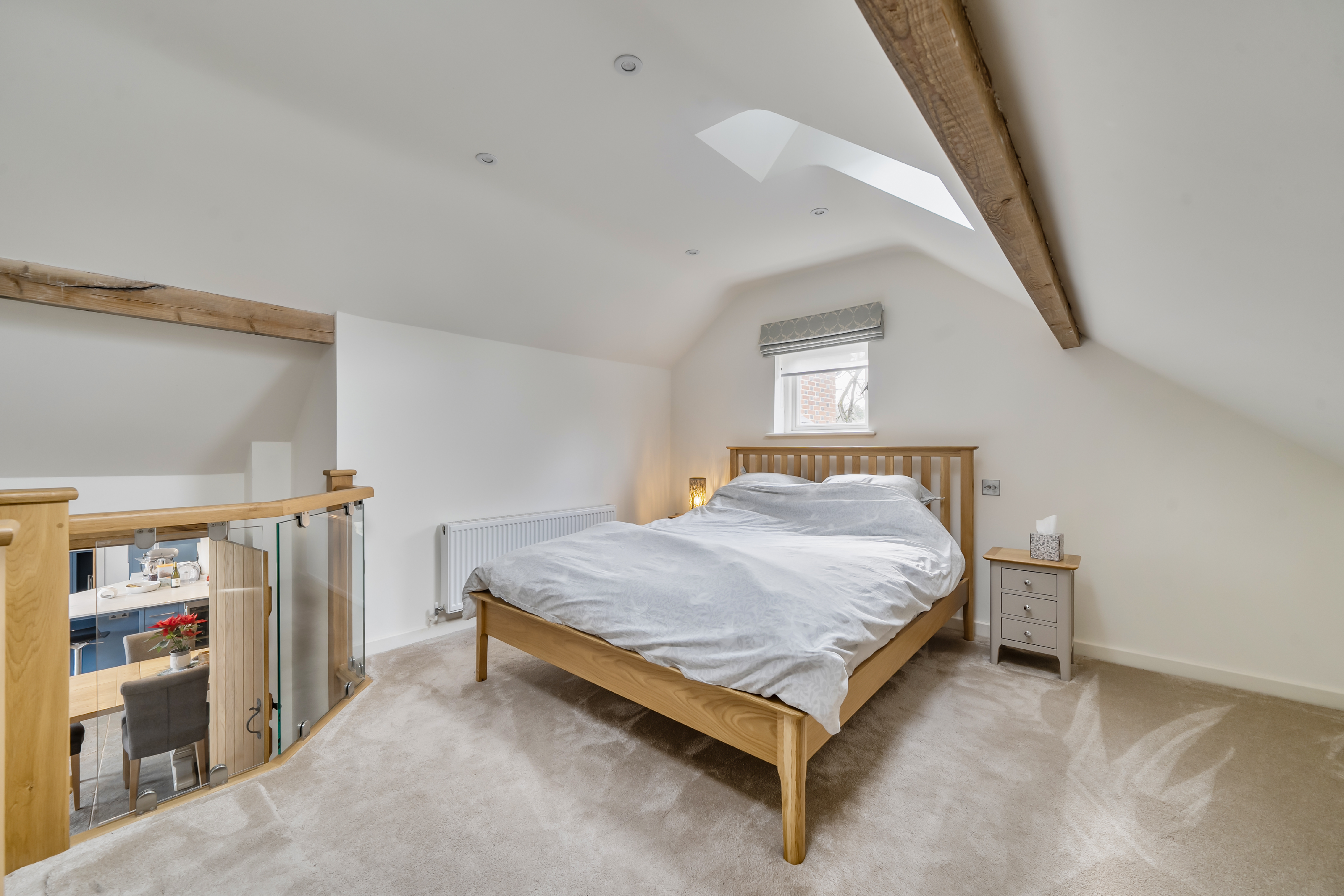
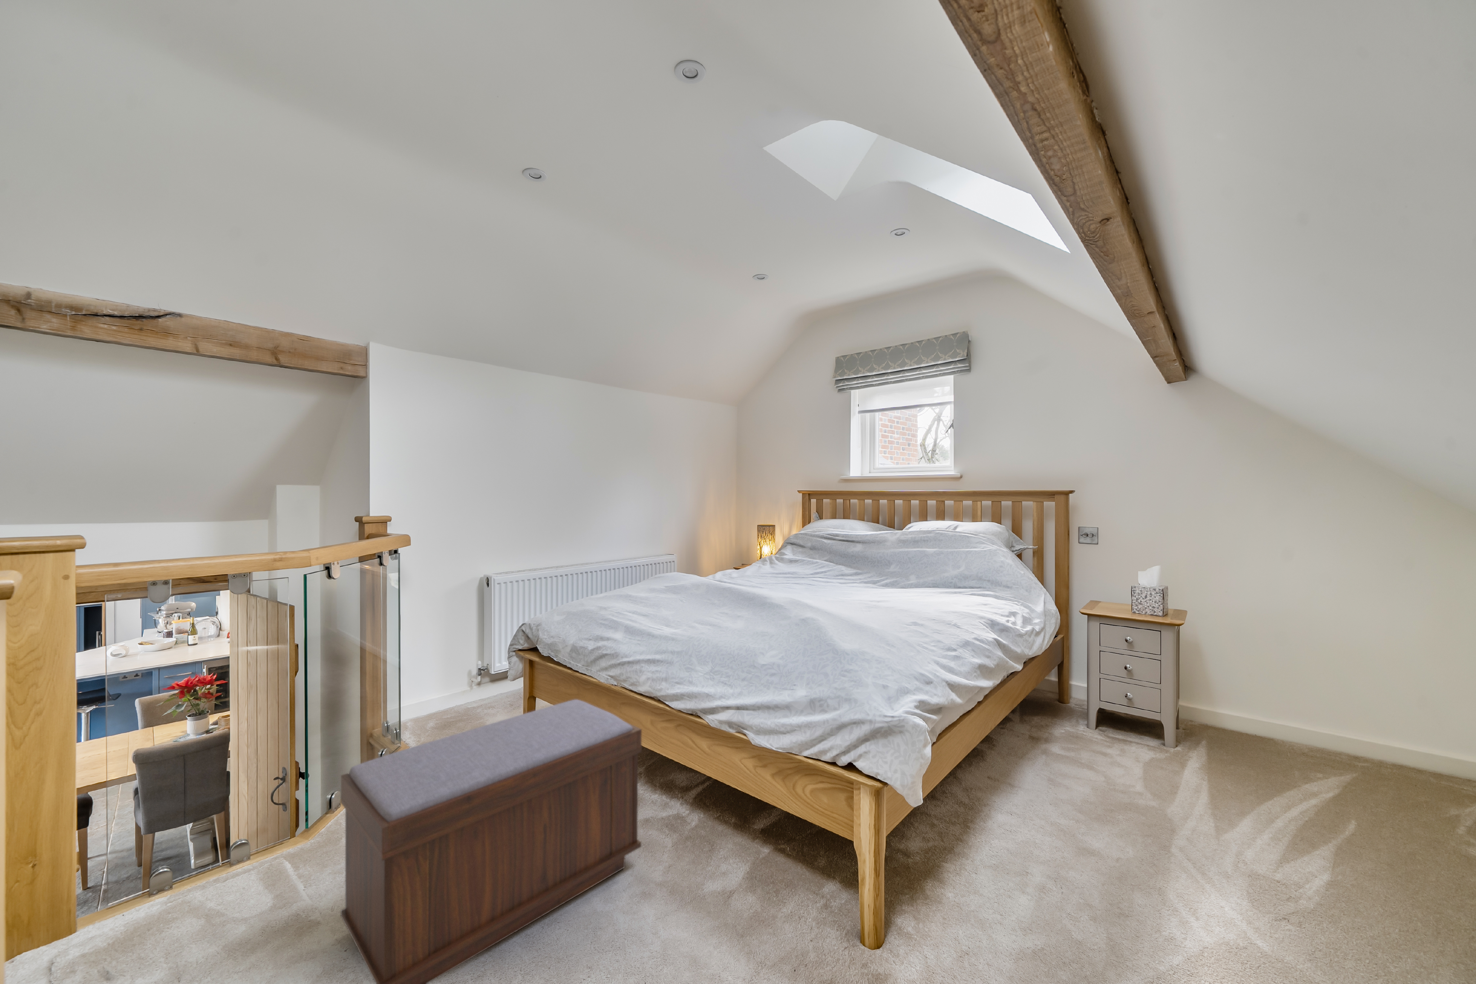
+ bench (504, 817)
